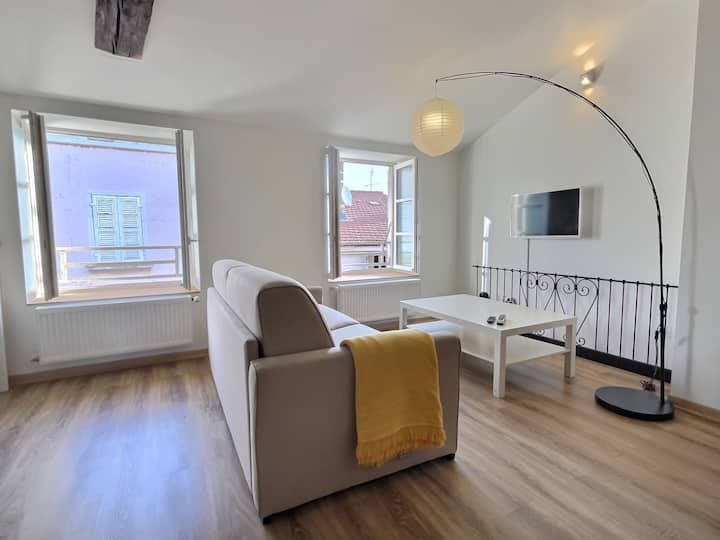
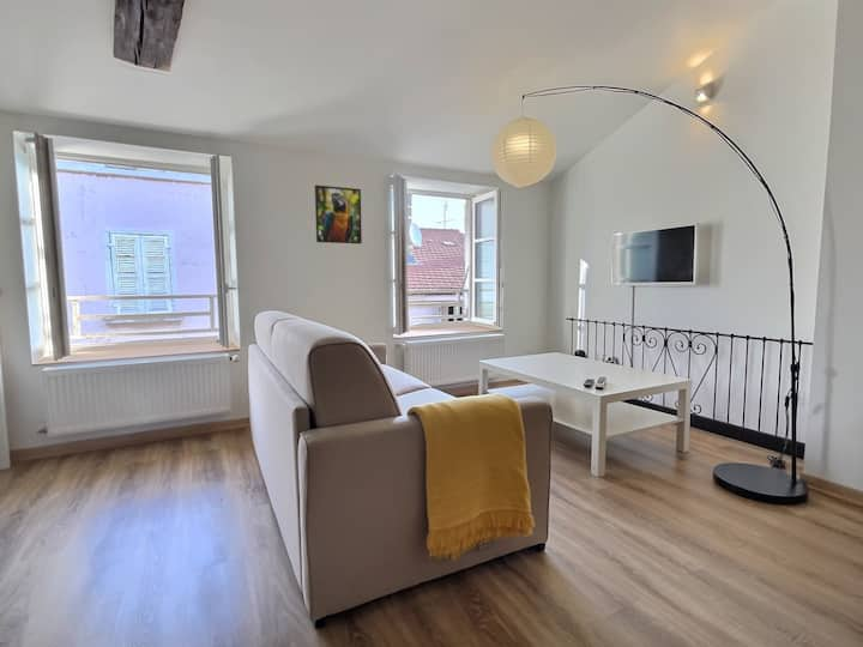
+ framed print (338, 214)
